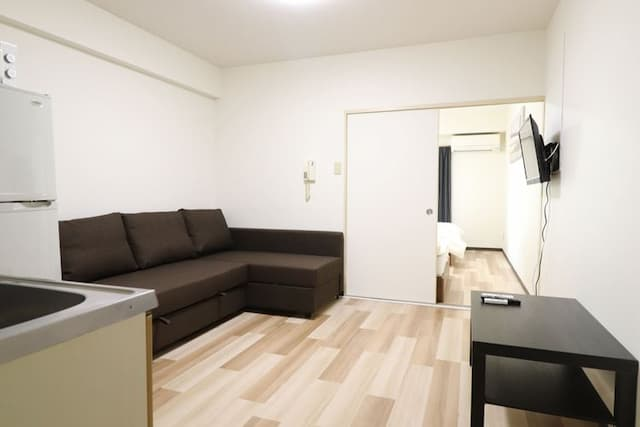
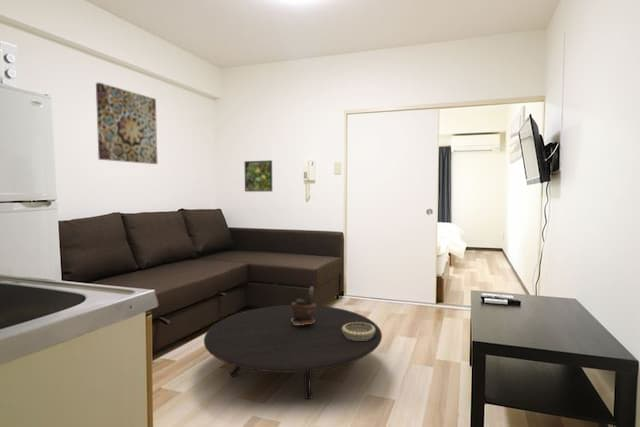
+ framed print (258, 176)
+ wall art (129, 126)
+ table (294, 348)
+ potted plant (303, 305)
+ decorative bowl (358, 330)
